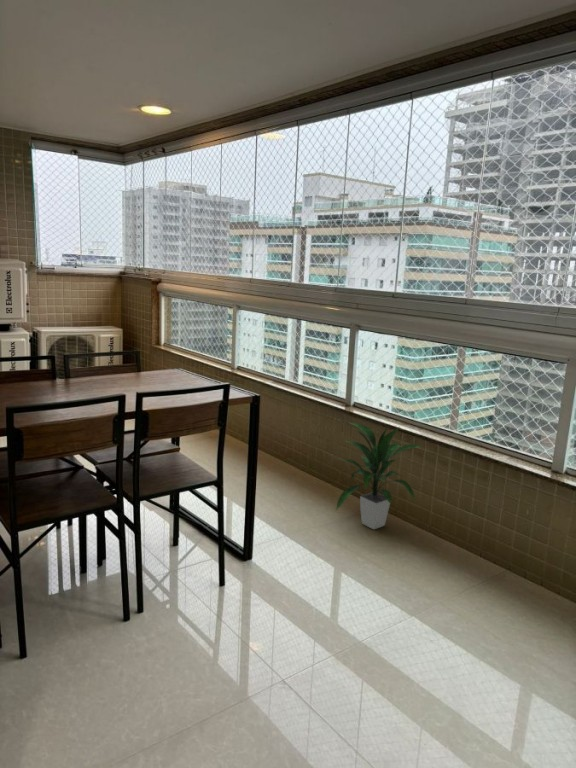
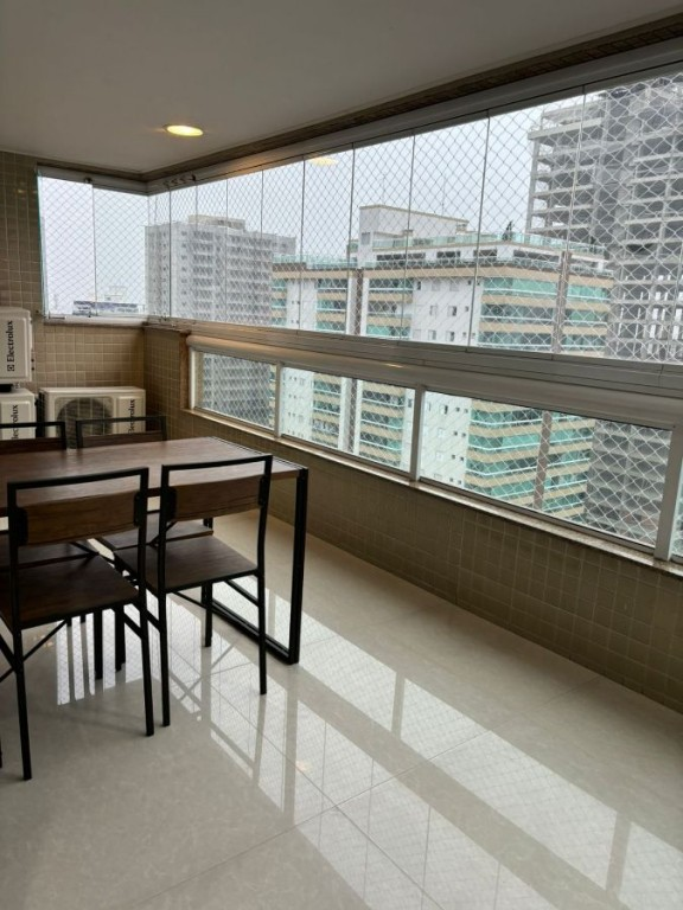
- indoor plant (373, 472)
